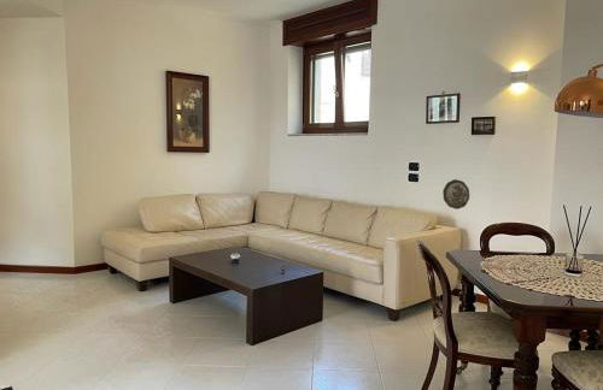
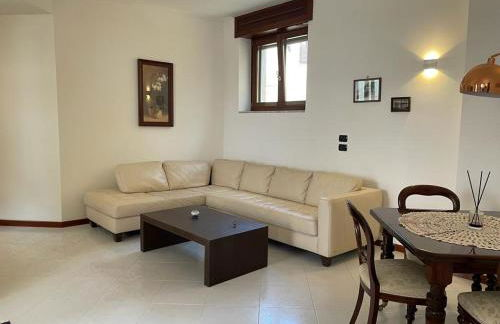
- decorative plate (456, 194)
